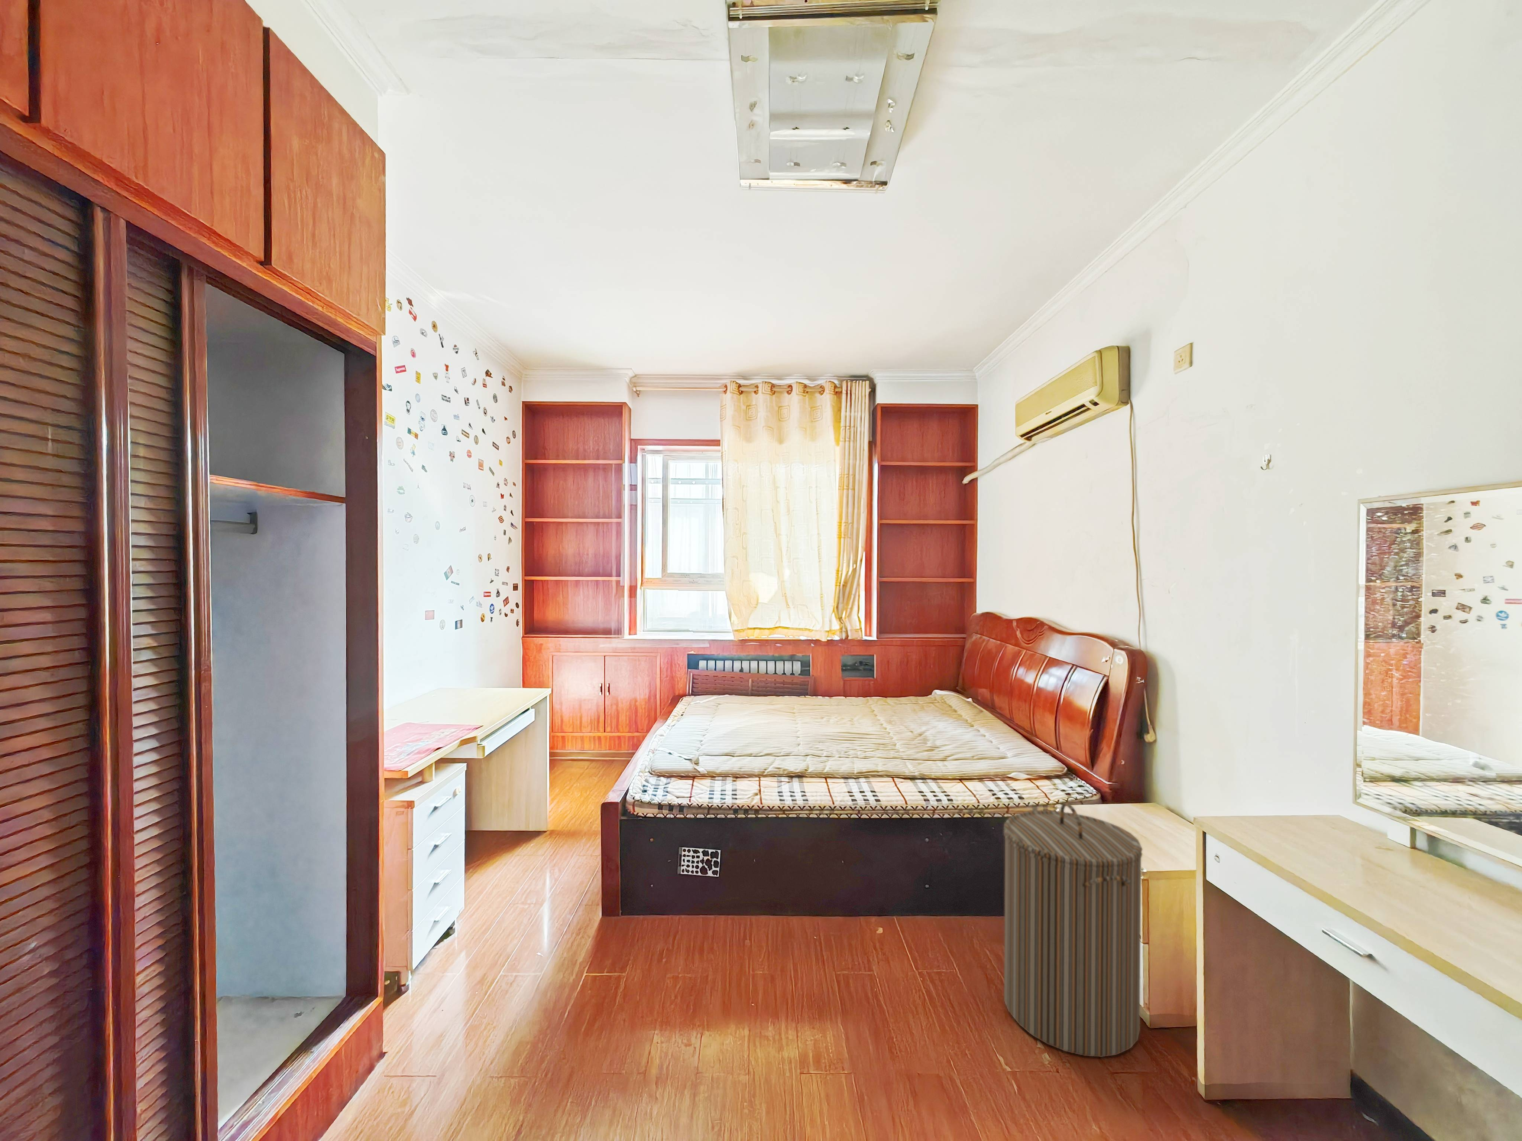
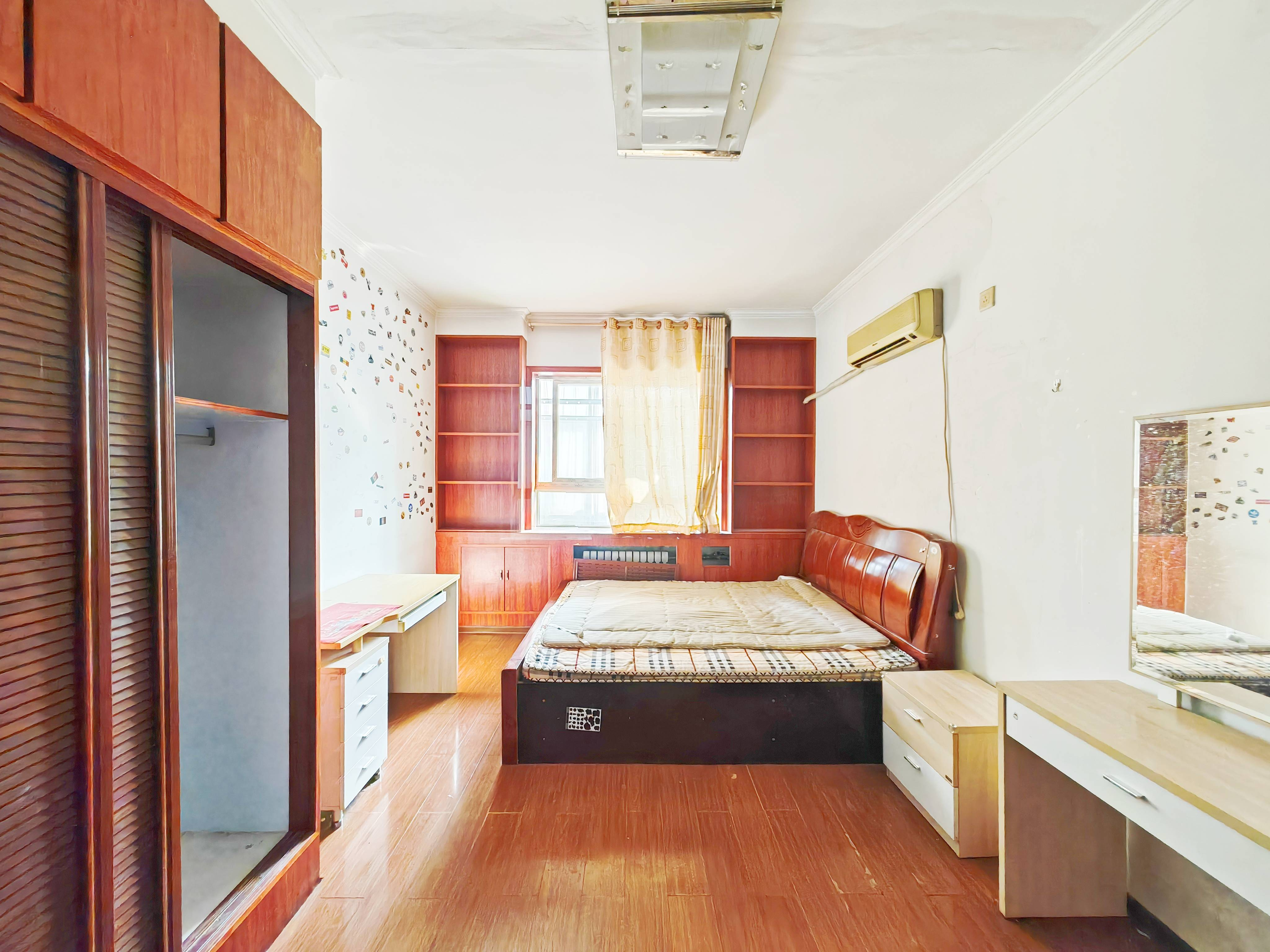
- laundry hamper (1069, 908)
